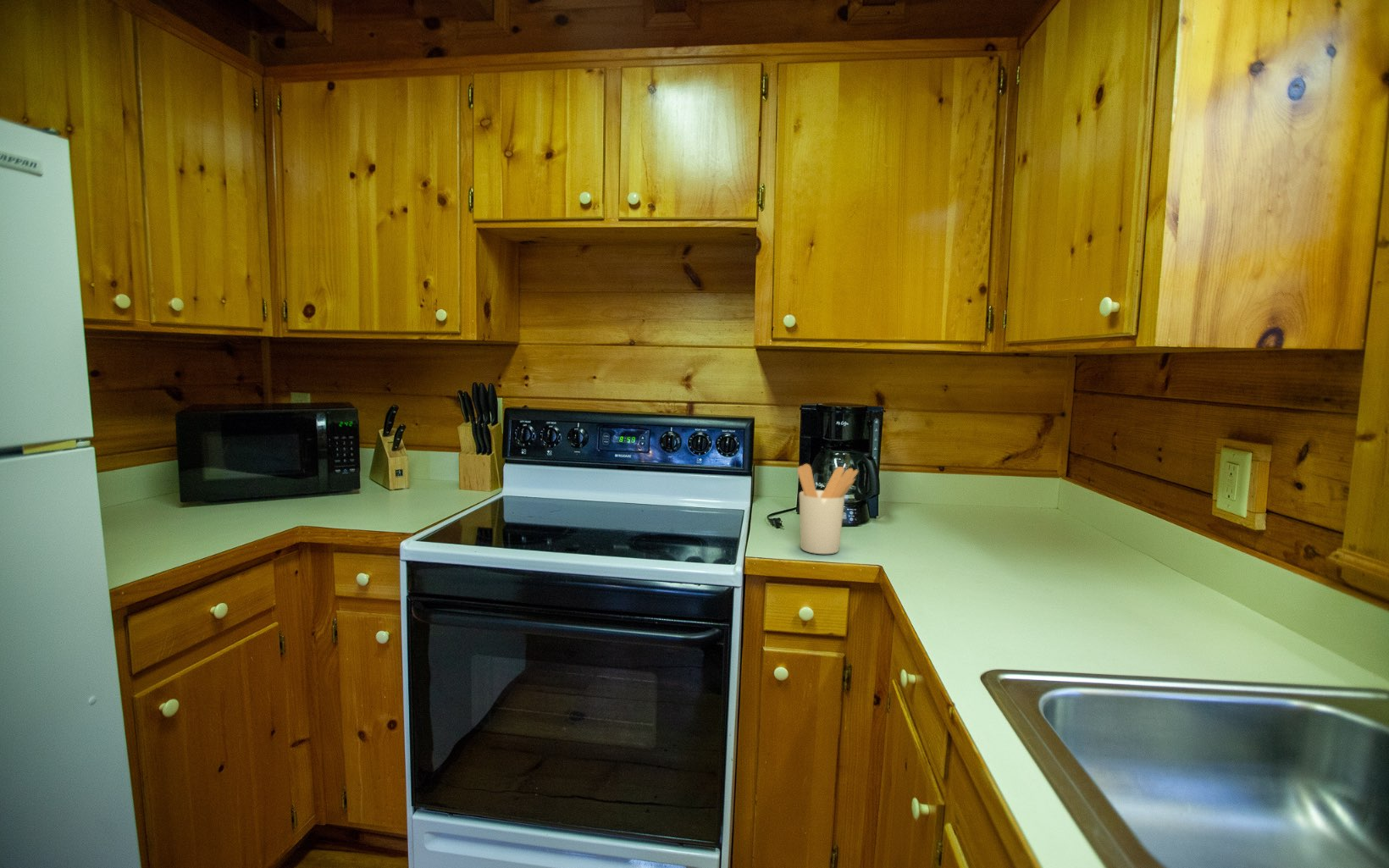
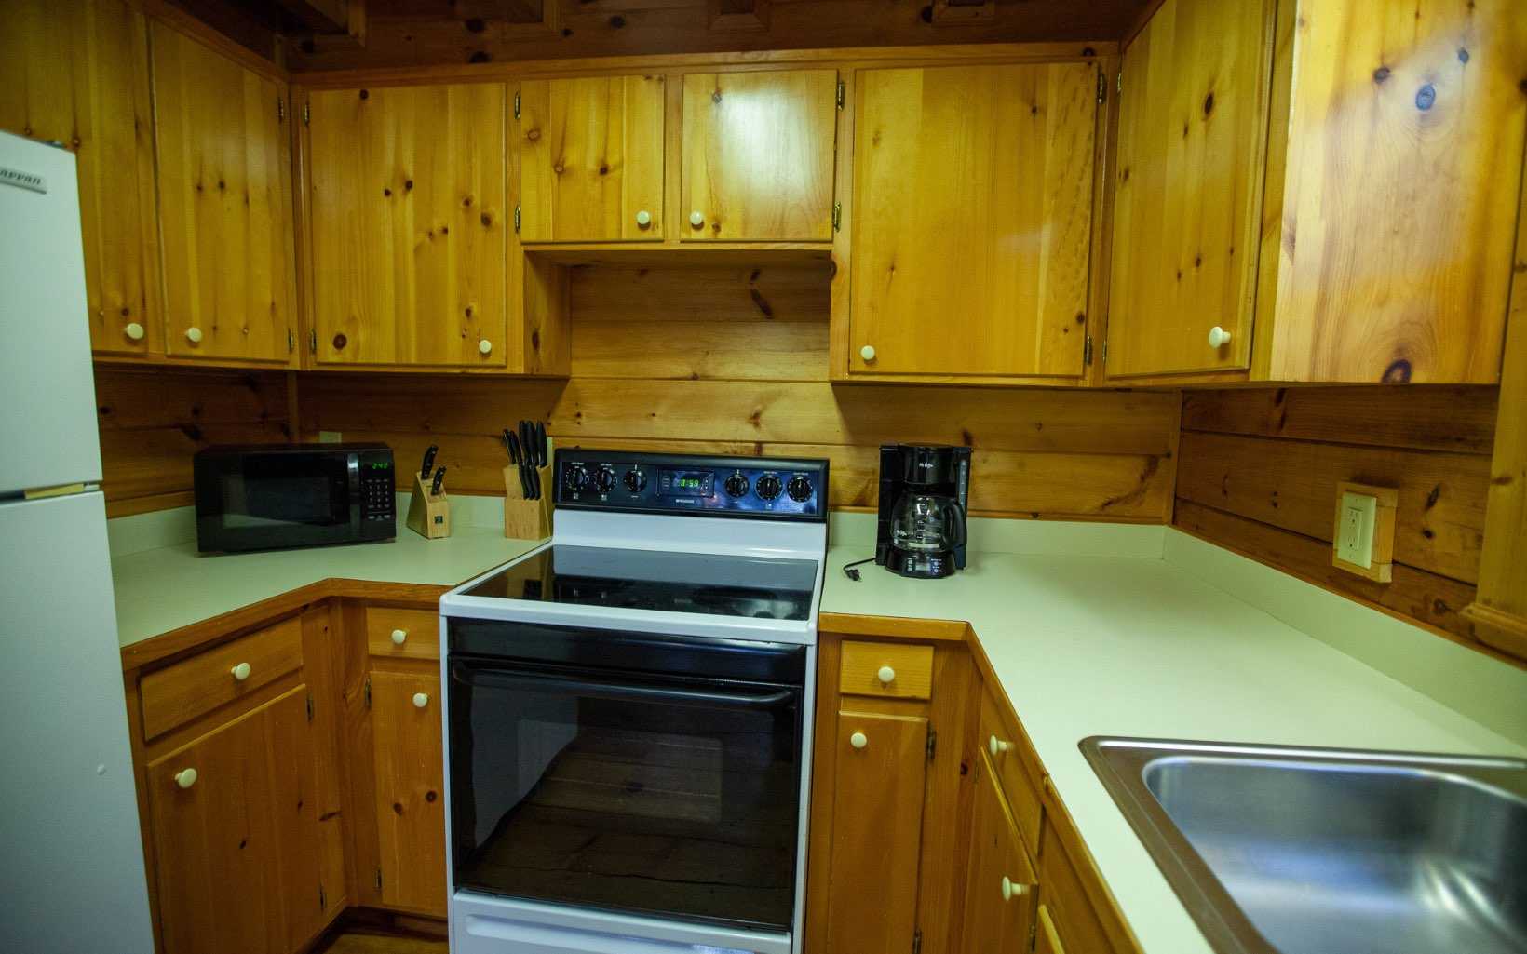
- utensil holder (828, 506)
